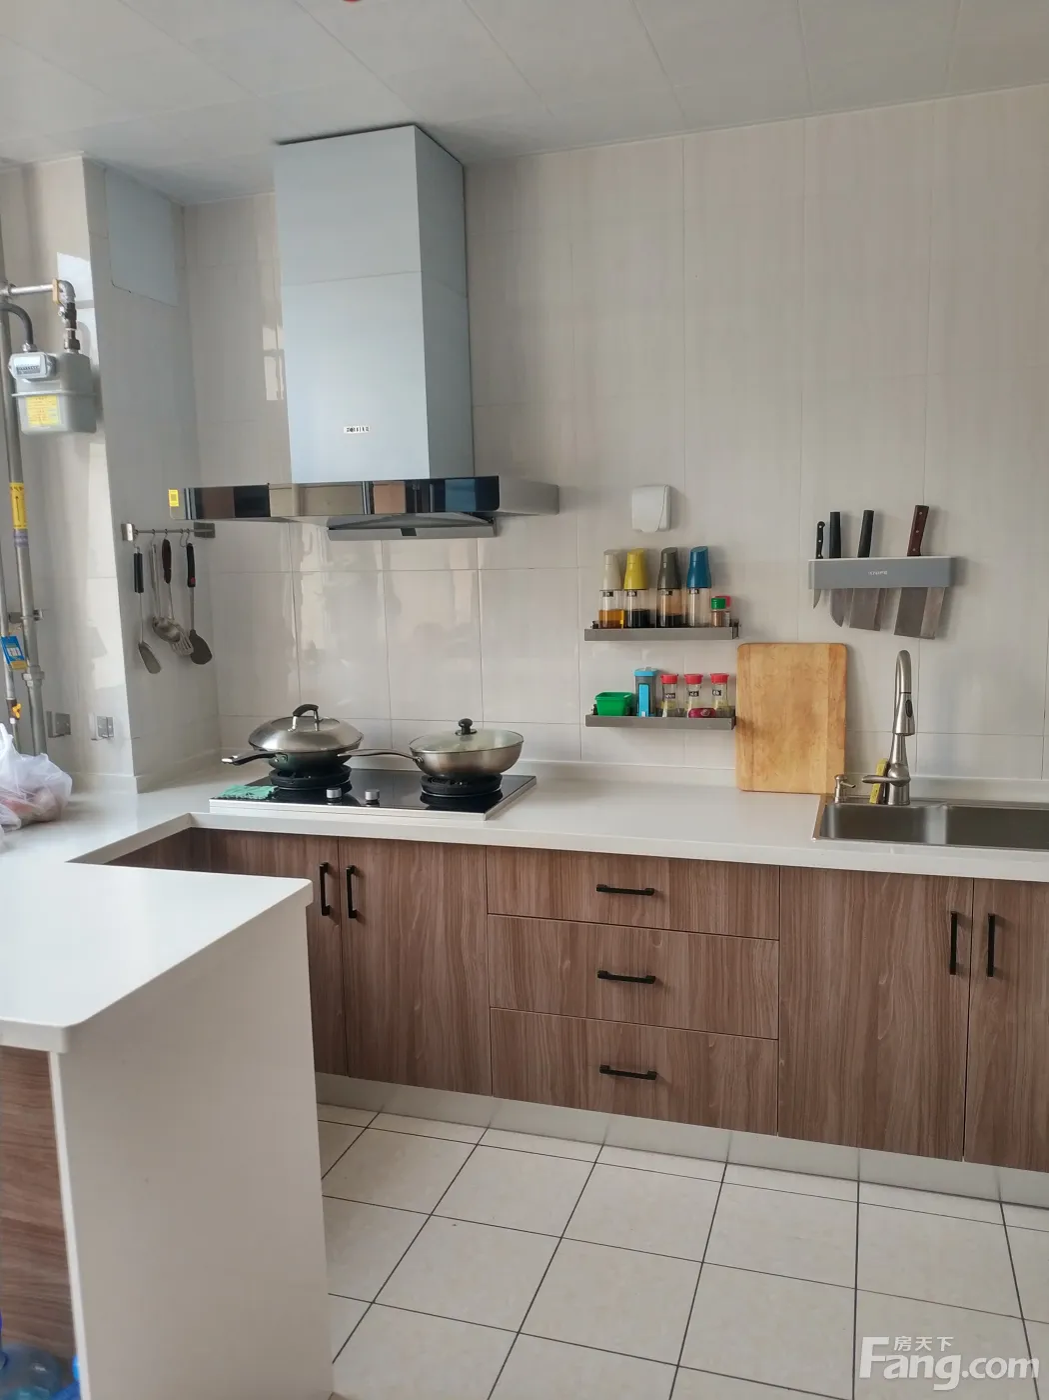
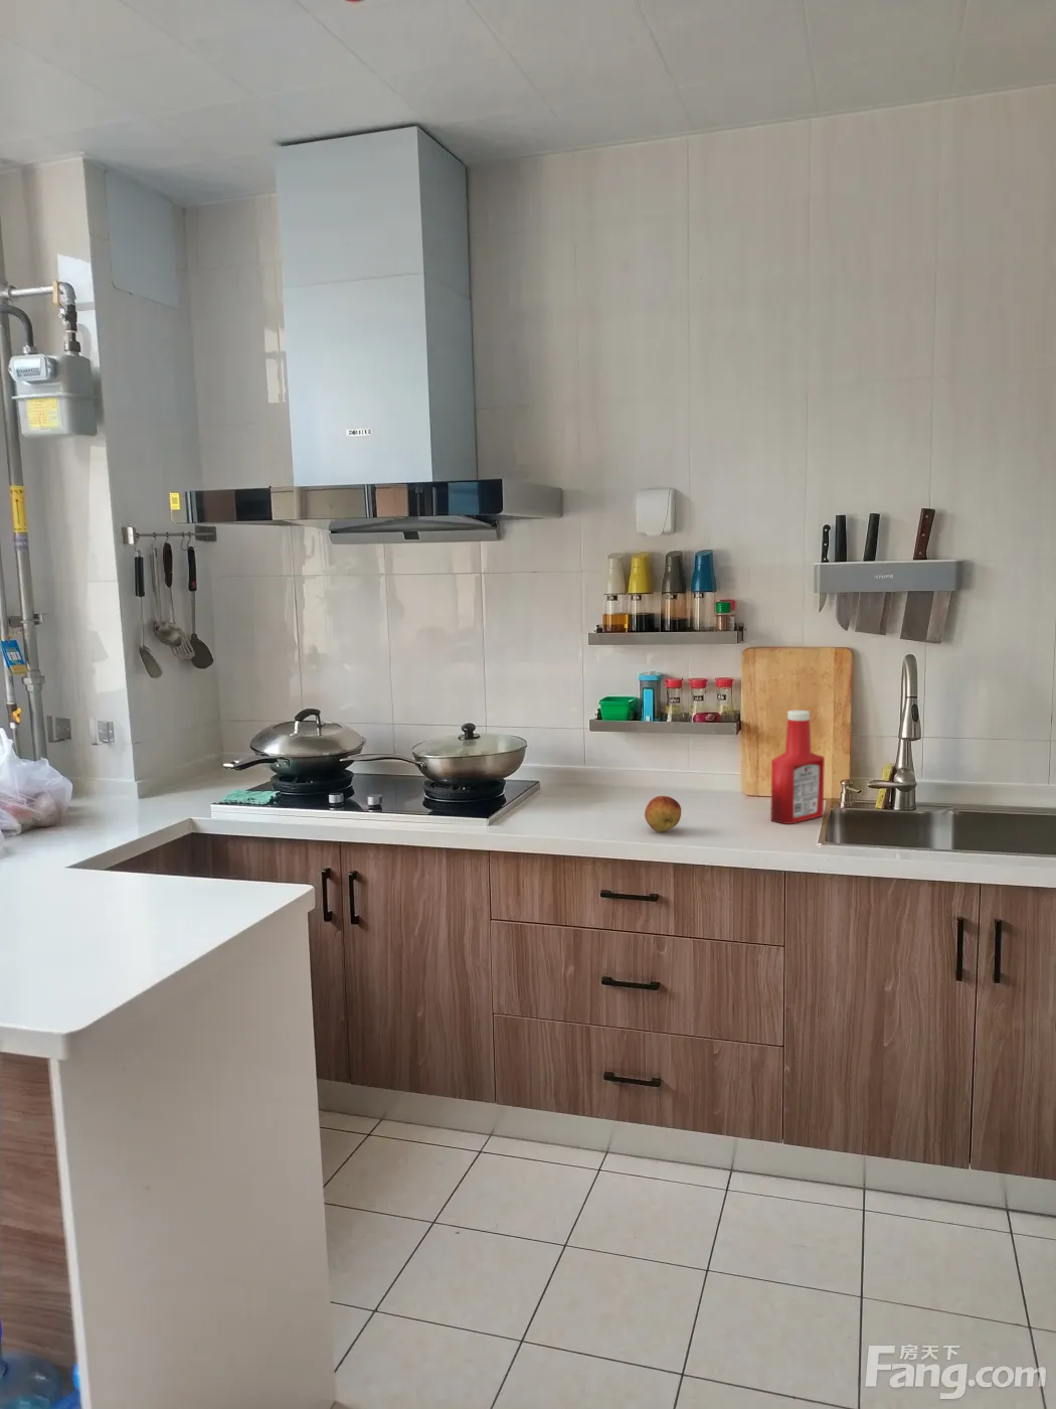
+ soap bottle (798, 764)
+ fruit (662, 813)
